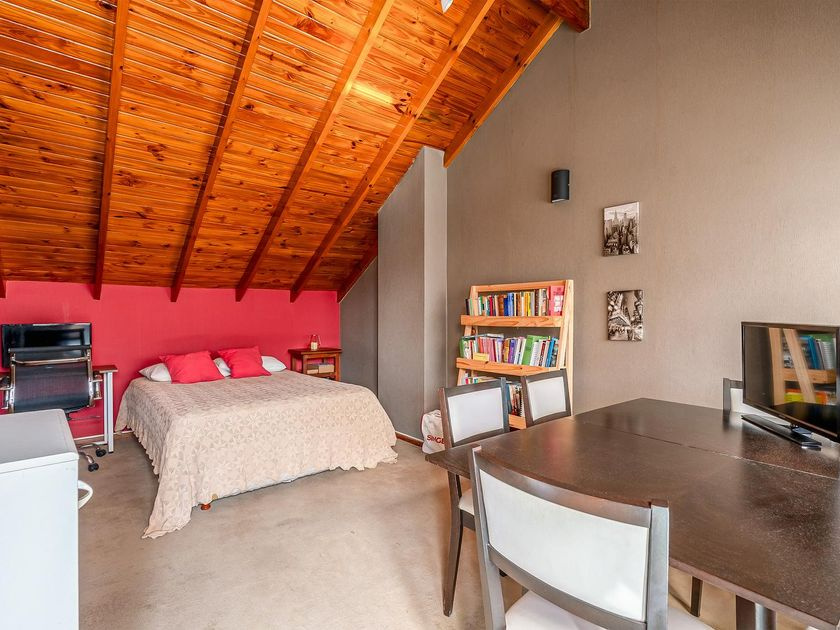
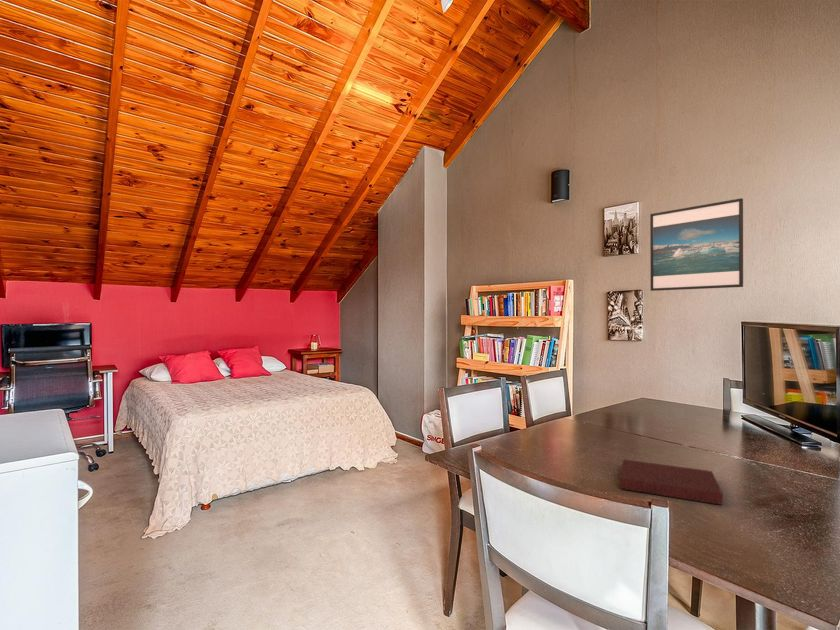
+ notebook (667, 479)
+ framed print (693, 247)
